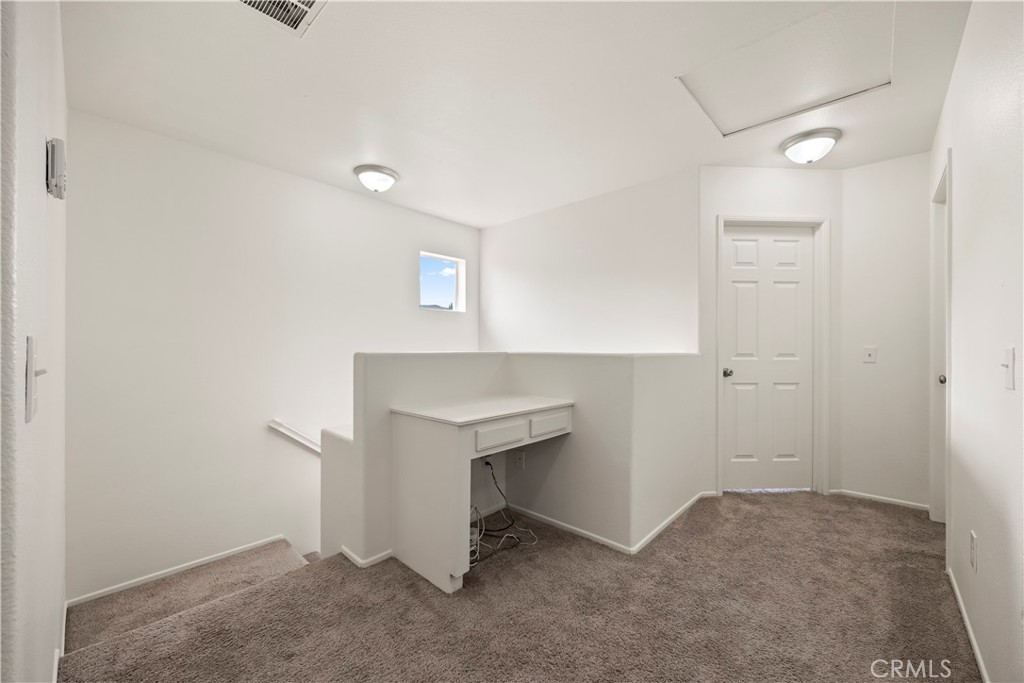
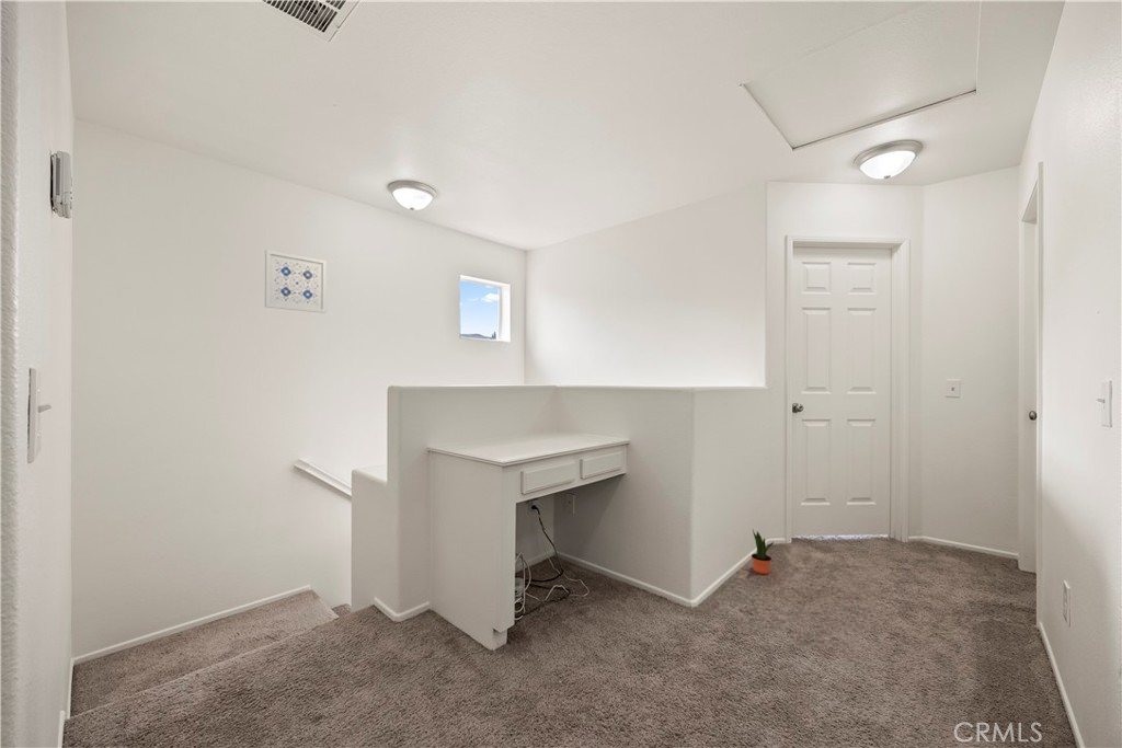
+ wall art (296, 283)
+ potted plant (760, 550)
